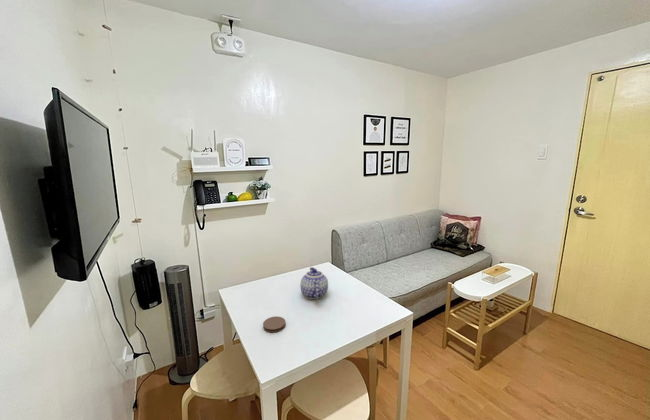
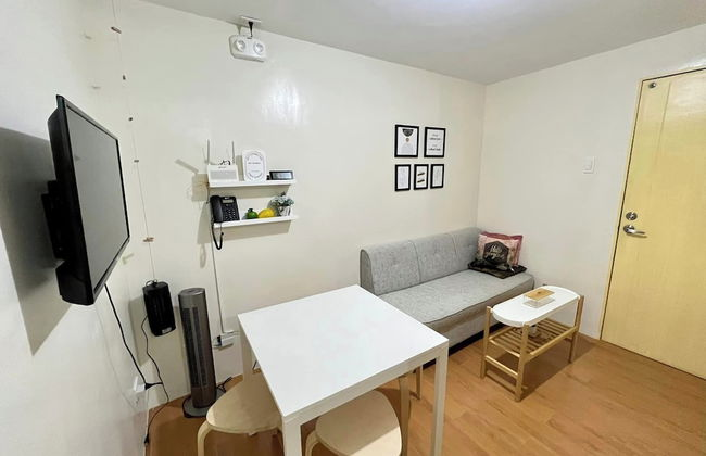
- coaster (274, 324)
- teapot (314, 282)
